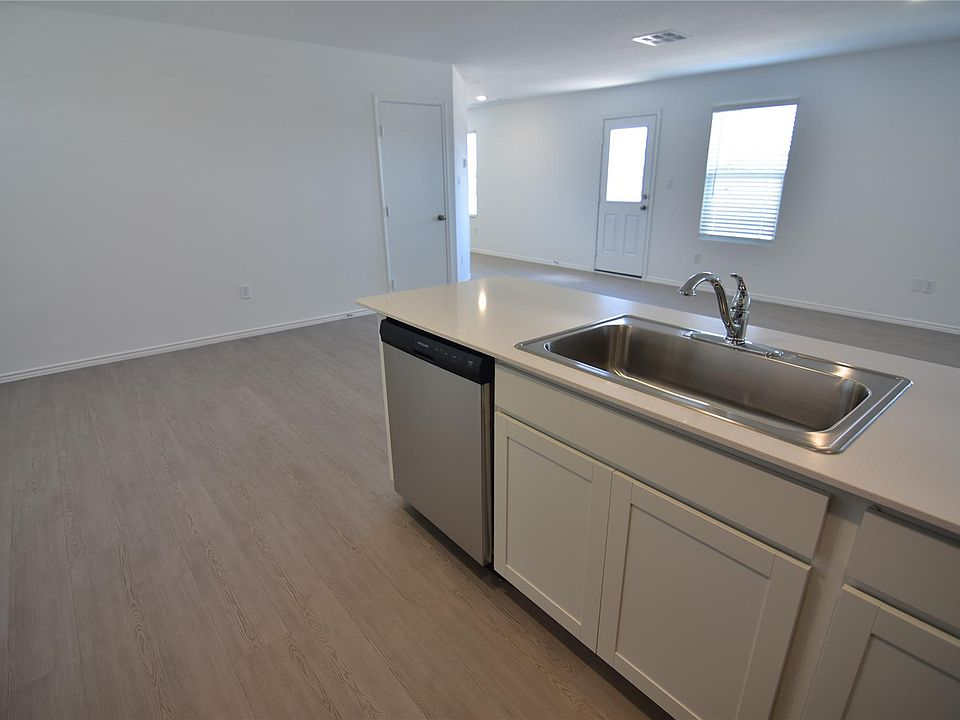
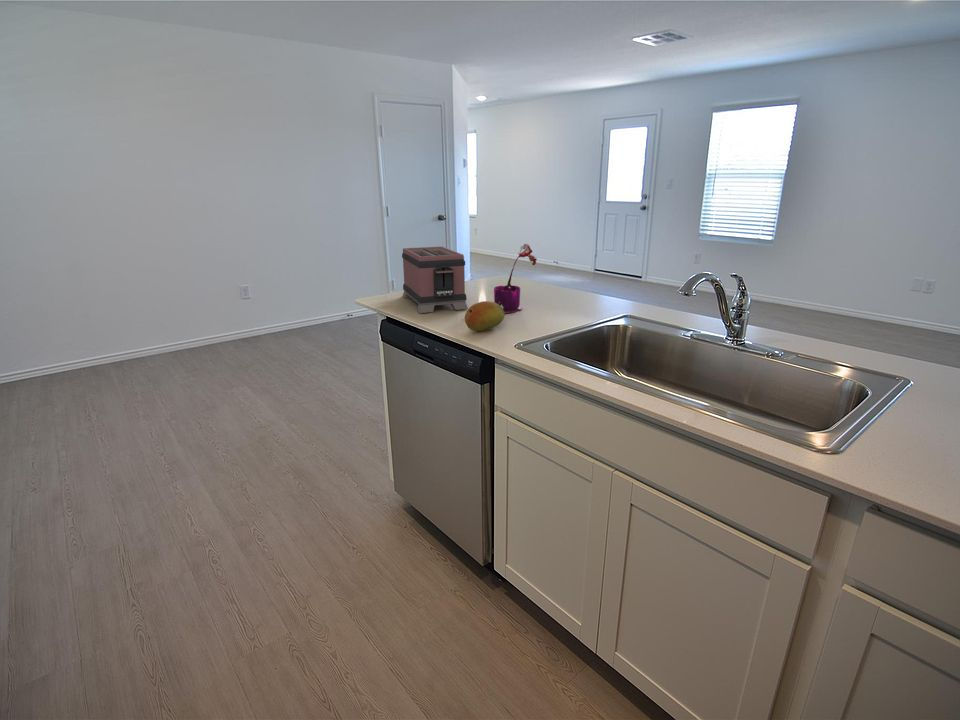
+ fruit (486, 315)
+ potted plant (511, 275)
+ toaster (433, 277)
